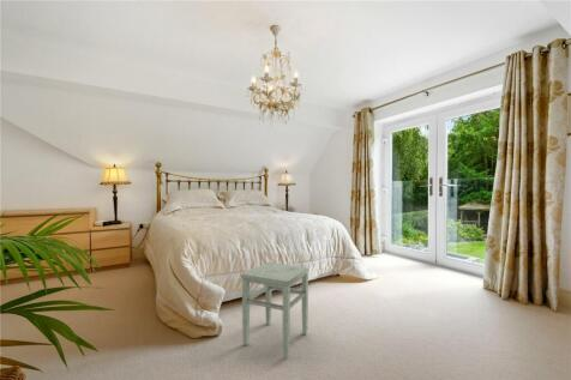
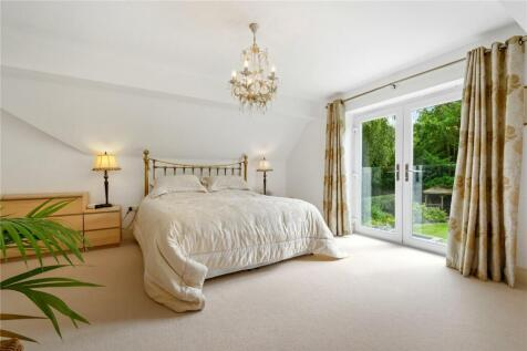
- stool (276, 304)
